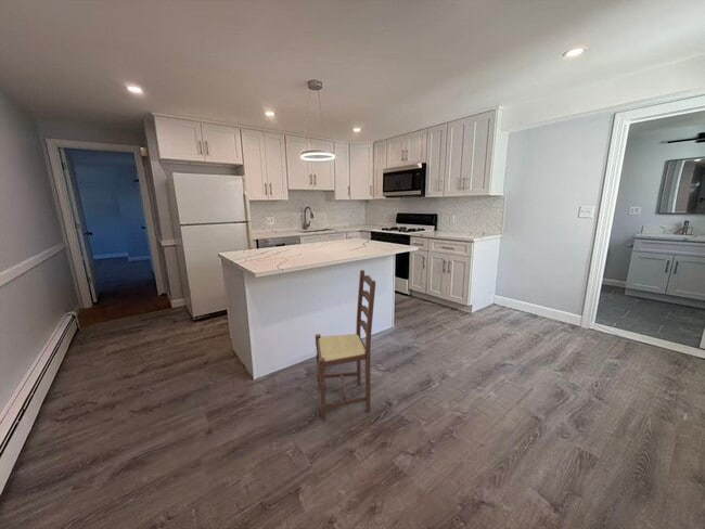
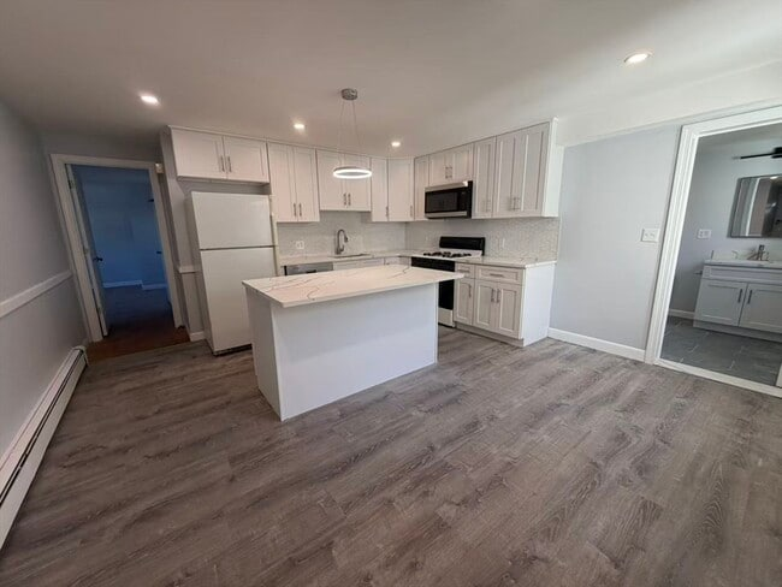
- dining chair (342, 340)
